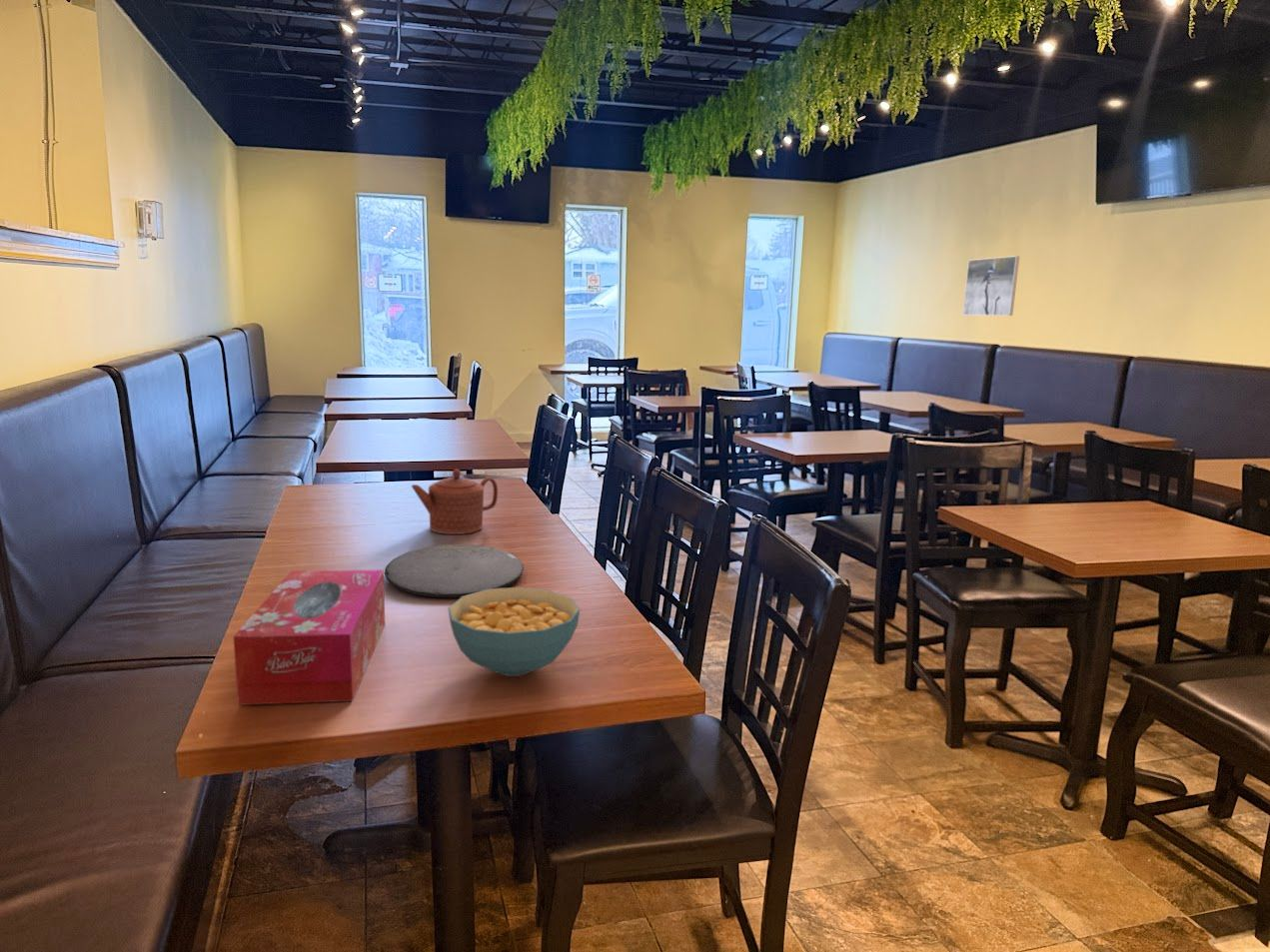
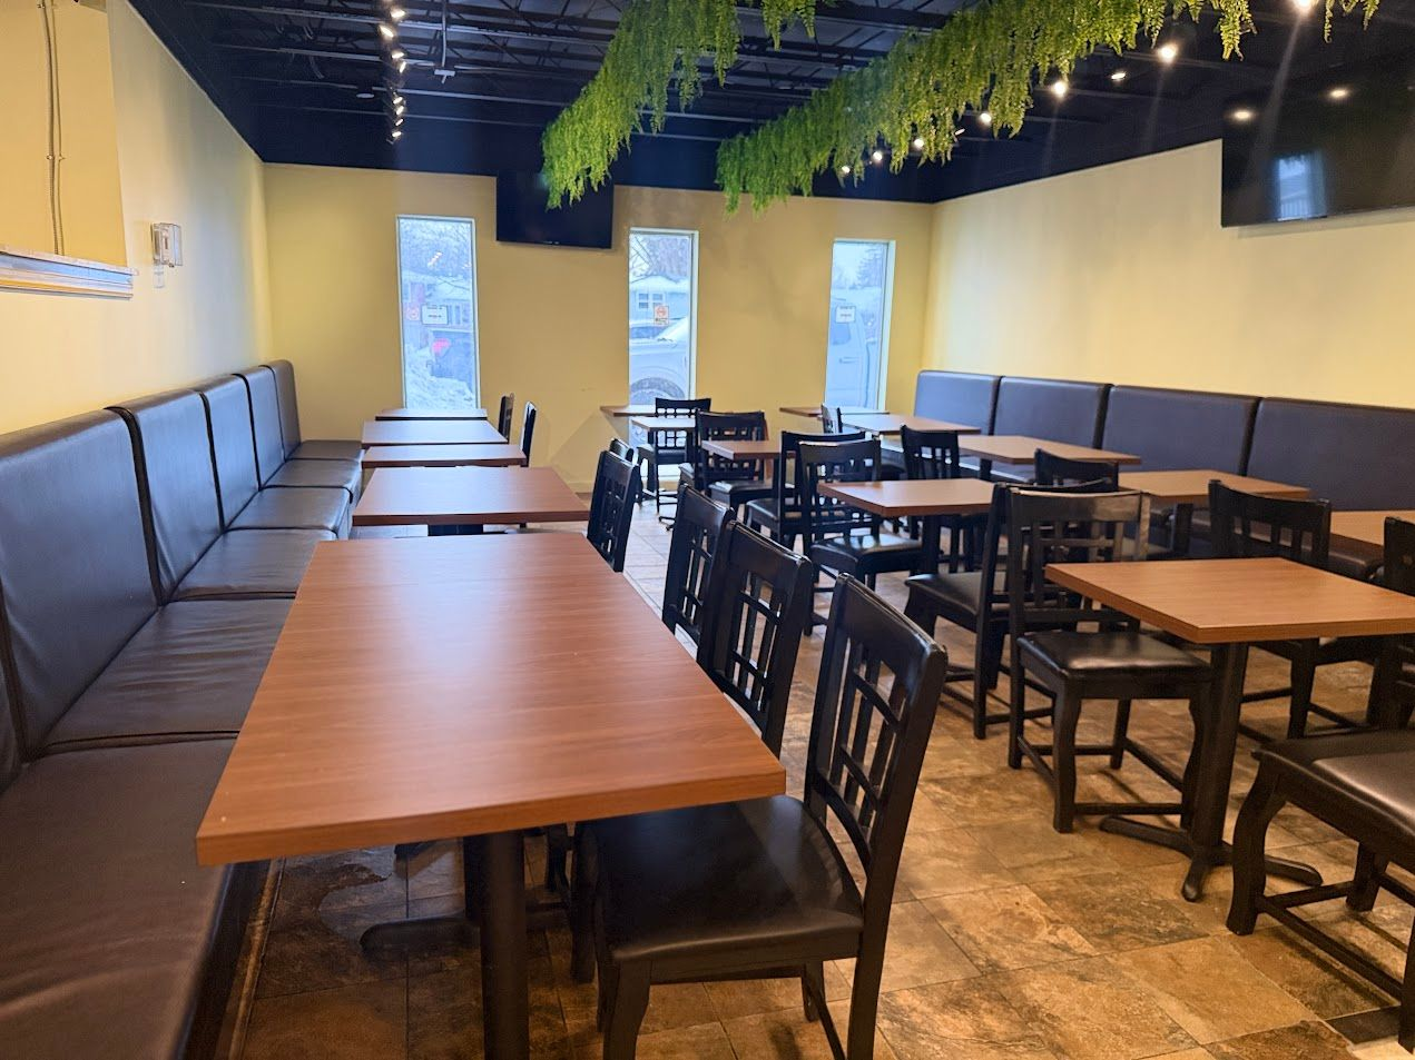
- plate (455, 568)
- cereal bowl (514, 638)
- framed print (989, 287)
- teapot (456, 498)
- tissue box (319, 629)
